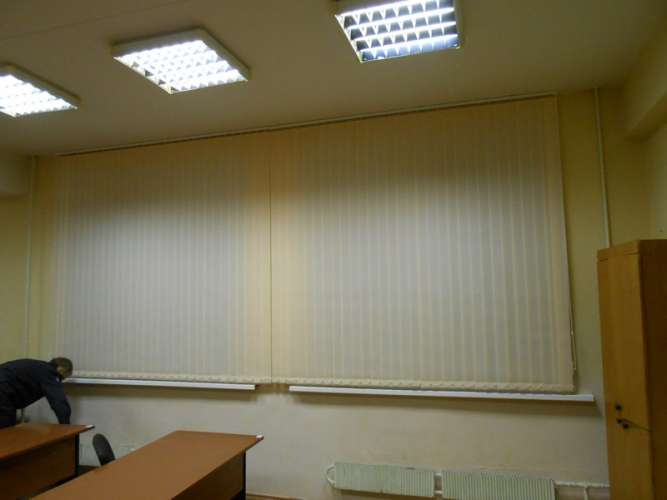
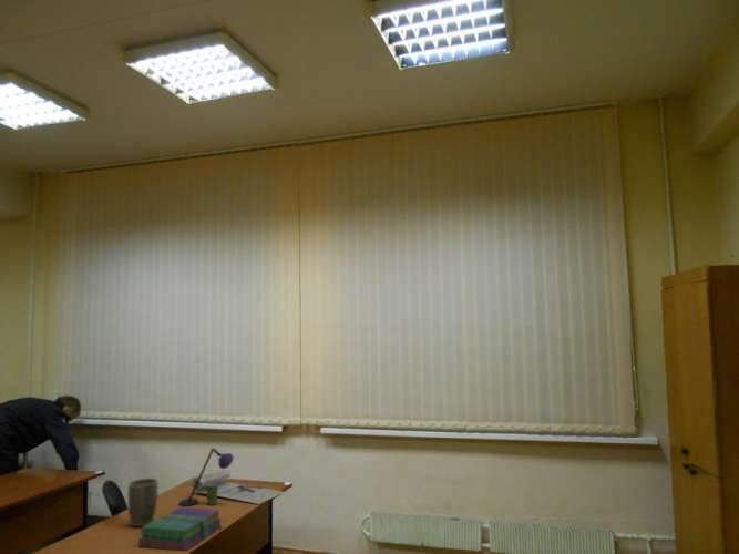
+ plant pot (142, 502)
+ books (182, 526)
+ desk lamp (227, 472)
